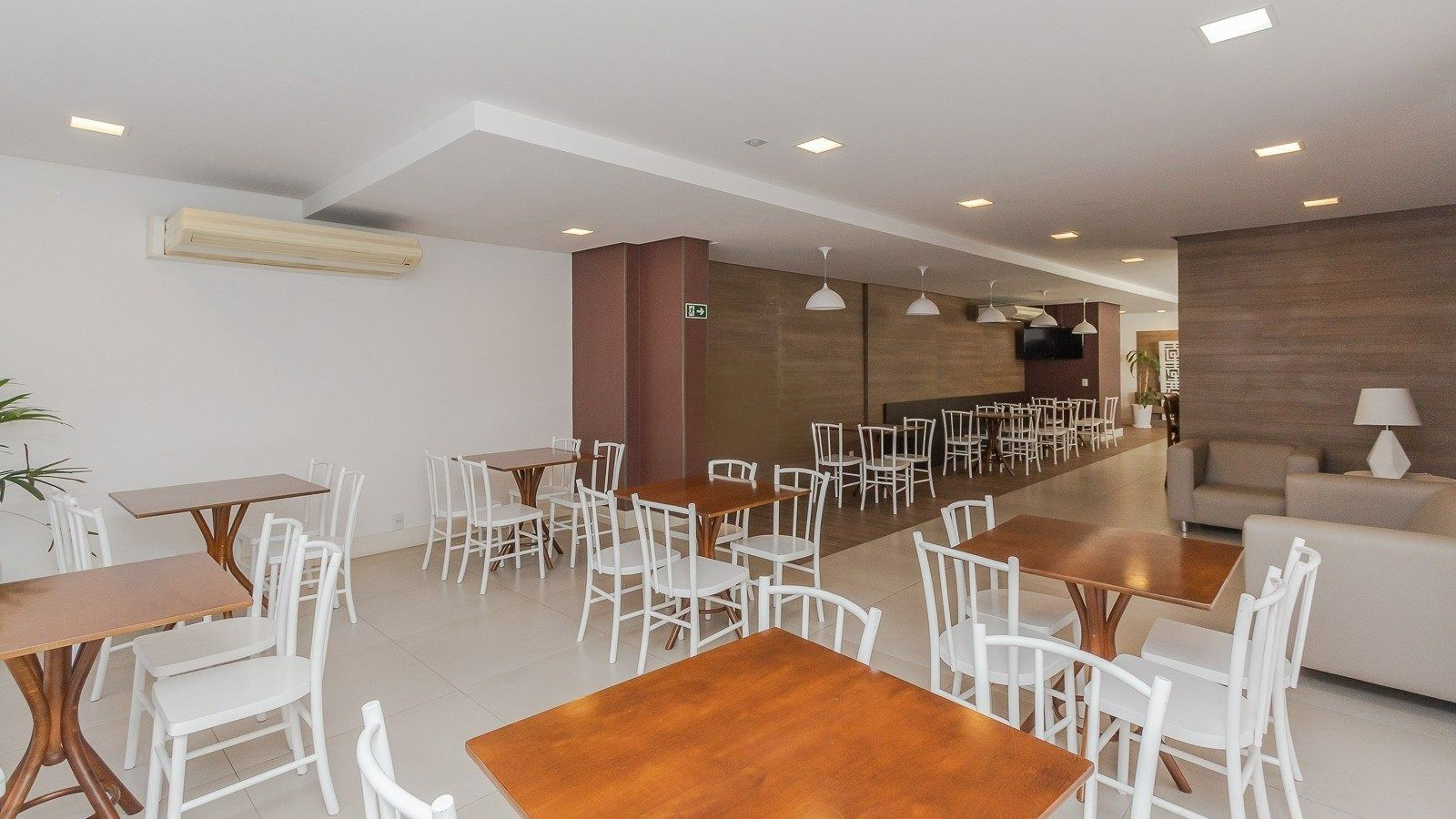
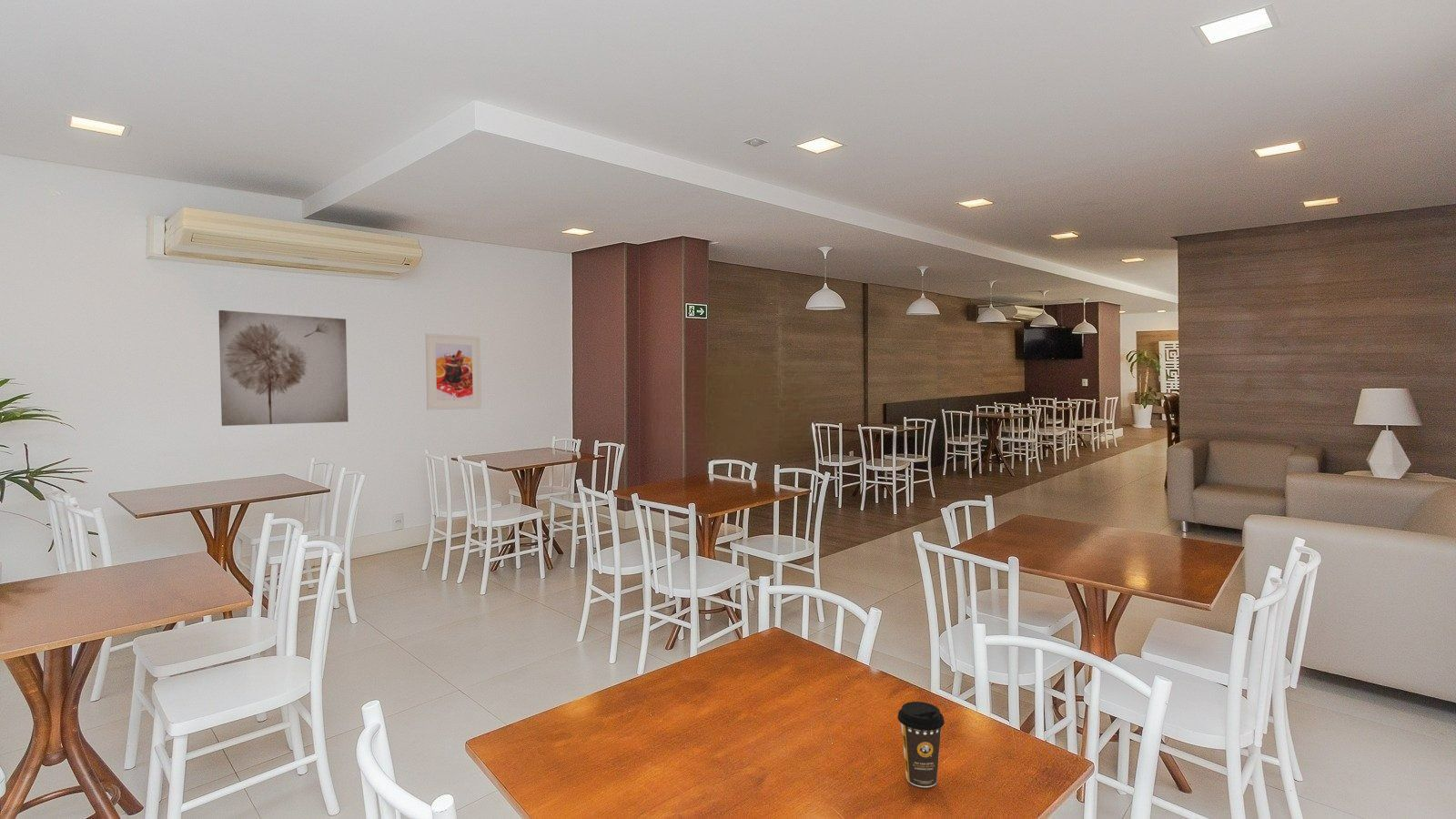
+ coffee cup (921, 744)
+ wall art (287, 369)
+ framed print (454, 372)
